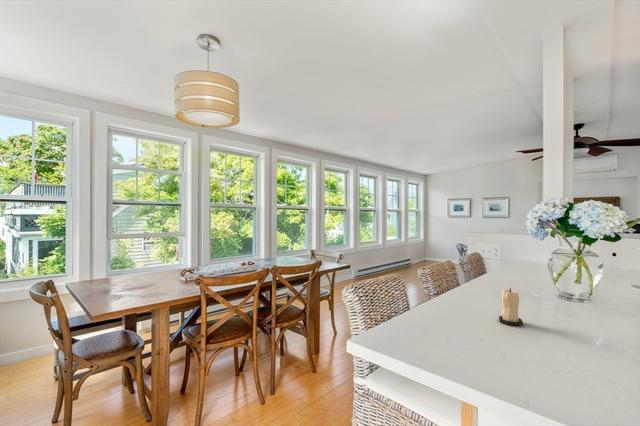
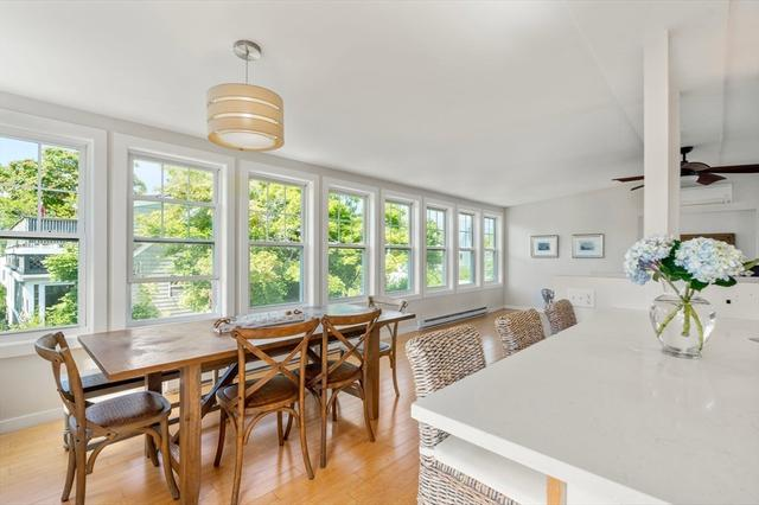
- candle (510, 304)
